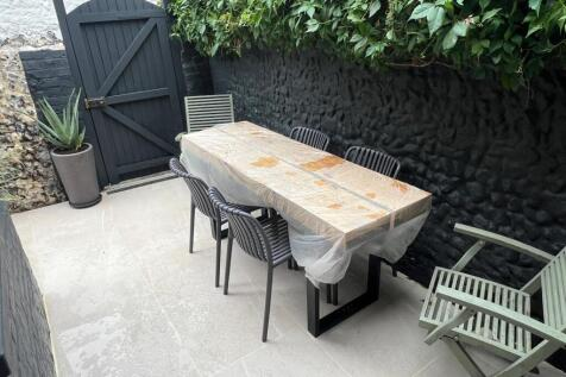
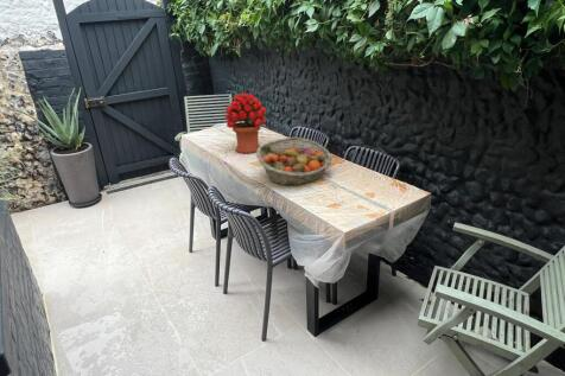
+ bouquet (246, 122)
+ fruit basket (294, 160)
